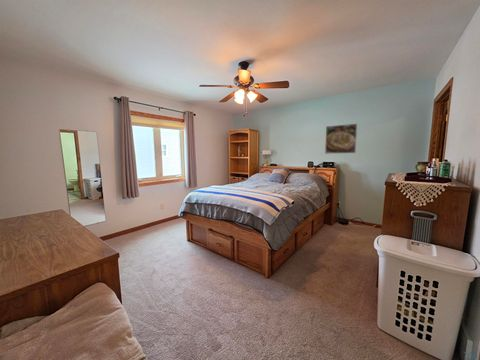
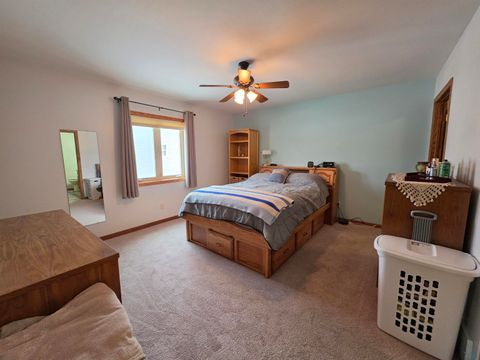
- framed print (340, 139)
